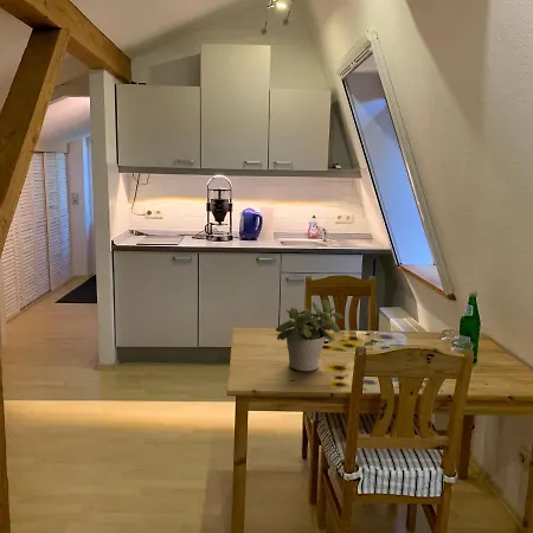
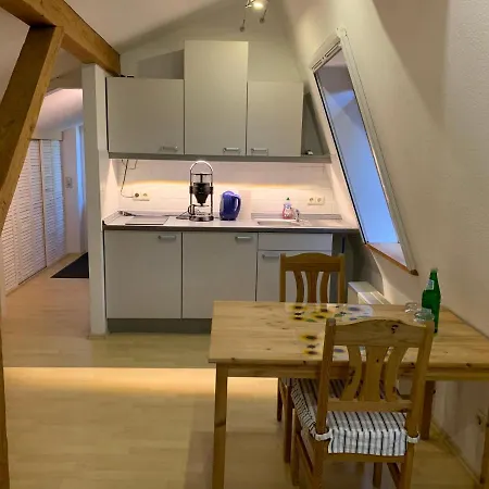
- potted plant (309, 336)
